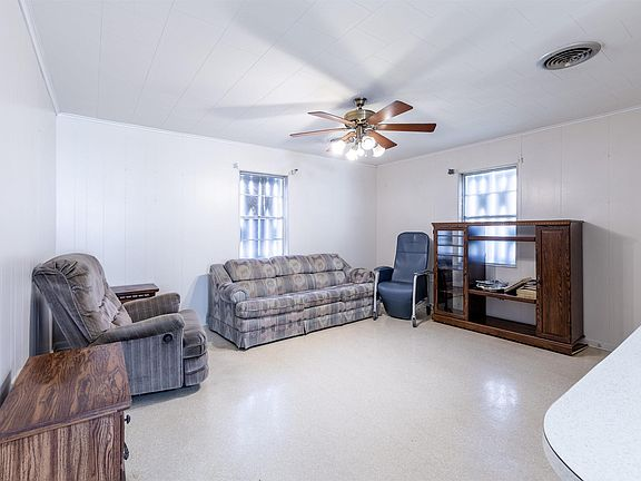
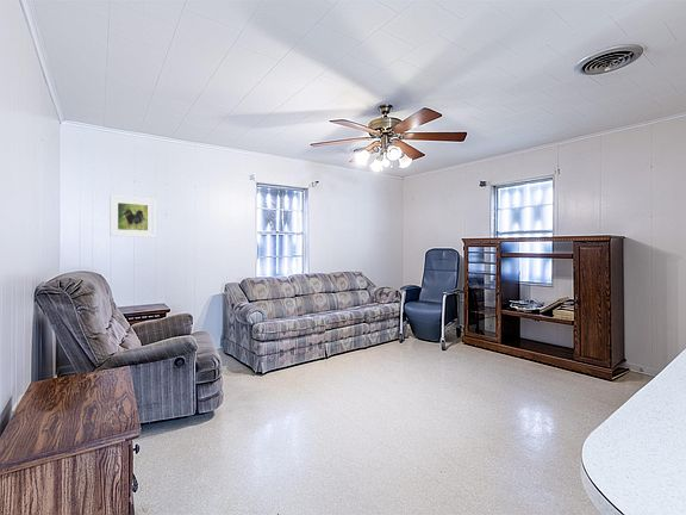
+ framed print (132, 217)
